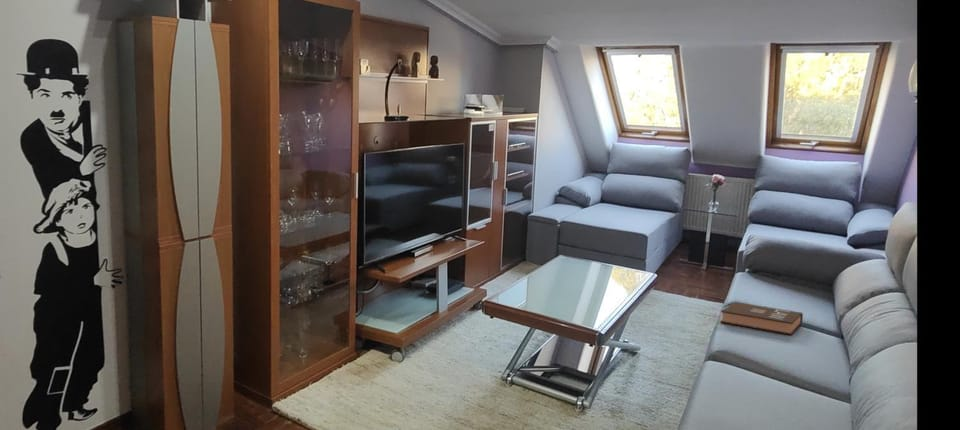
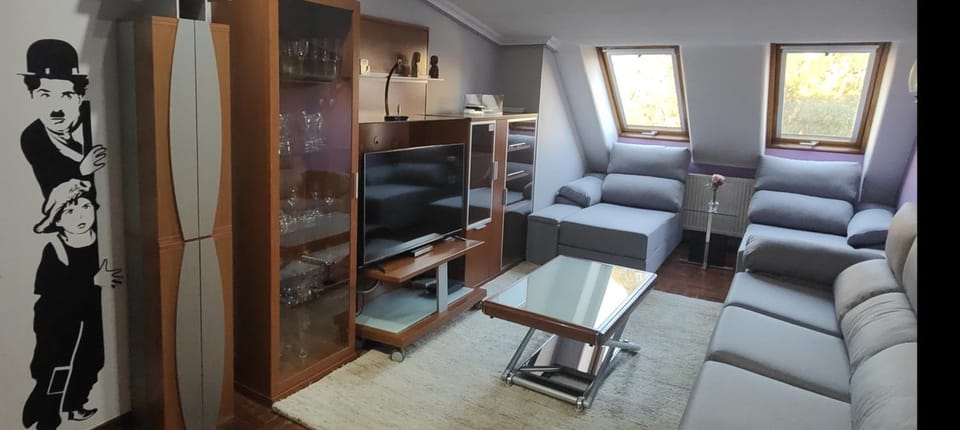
- book (761, 316)
